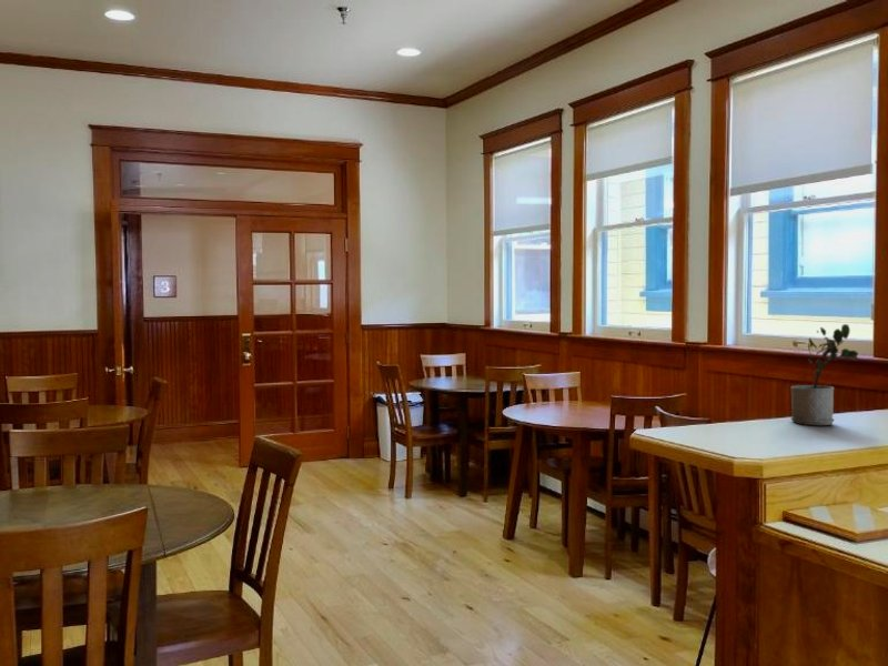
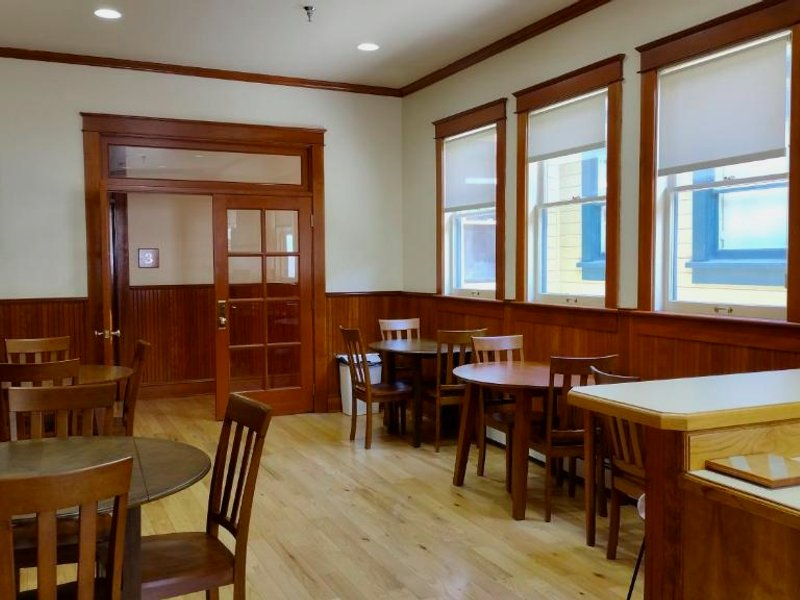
- potted plant (820, 373)
